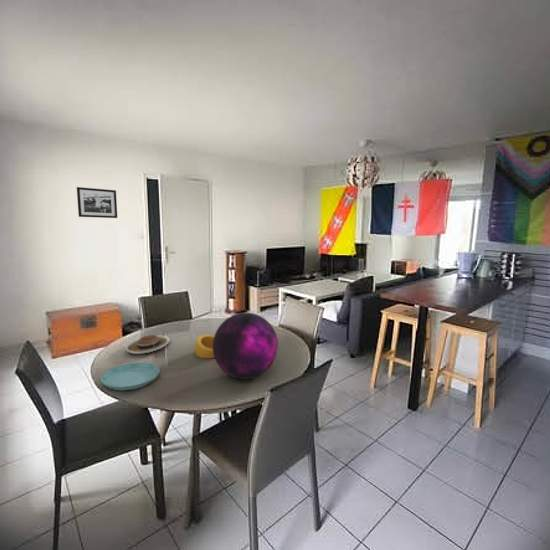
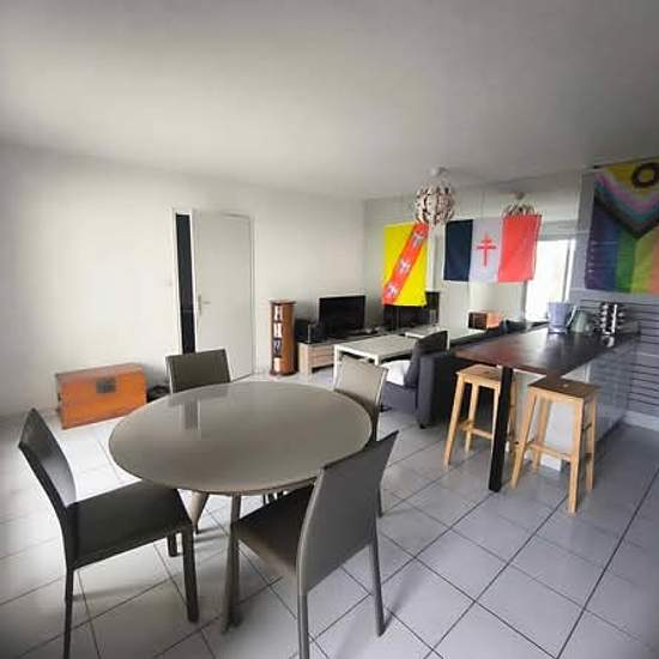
- picture frame (97, 203)
- decorative orb (245, 345)
- plate (148, 342)
- ring (209, 345)
- saucer (131, 376)
